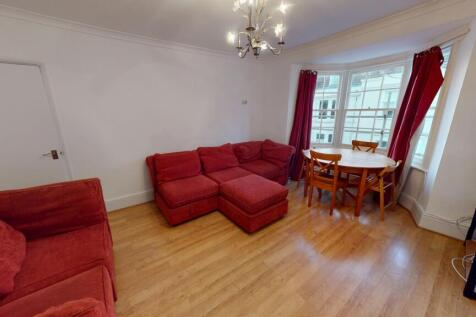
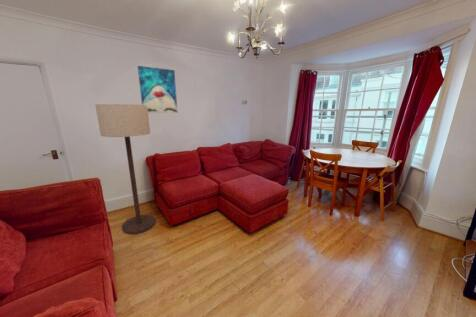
+ floor lamp (131, 169)
+ wall art (159, 91)
